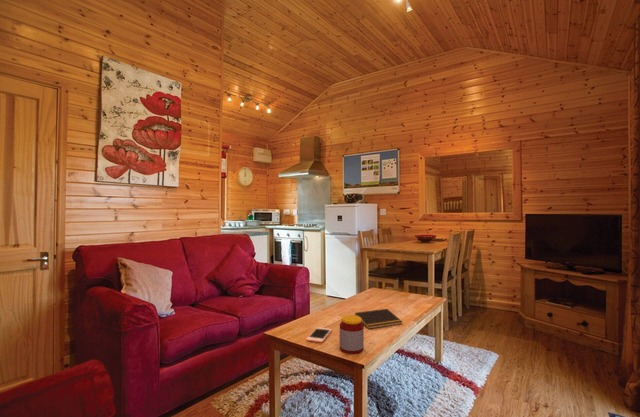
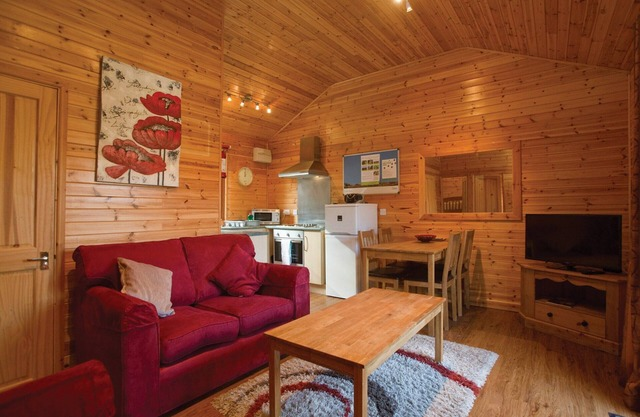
- notepad (378, 318)
- jar (351, 333)
- cell phone (319, 334)
